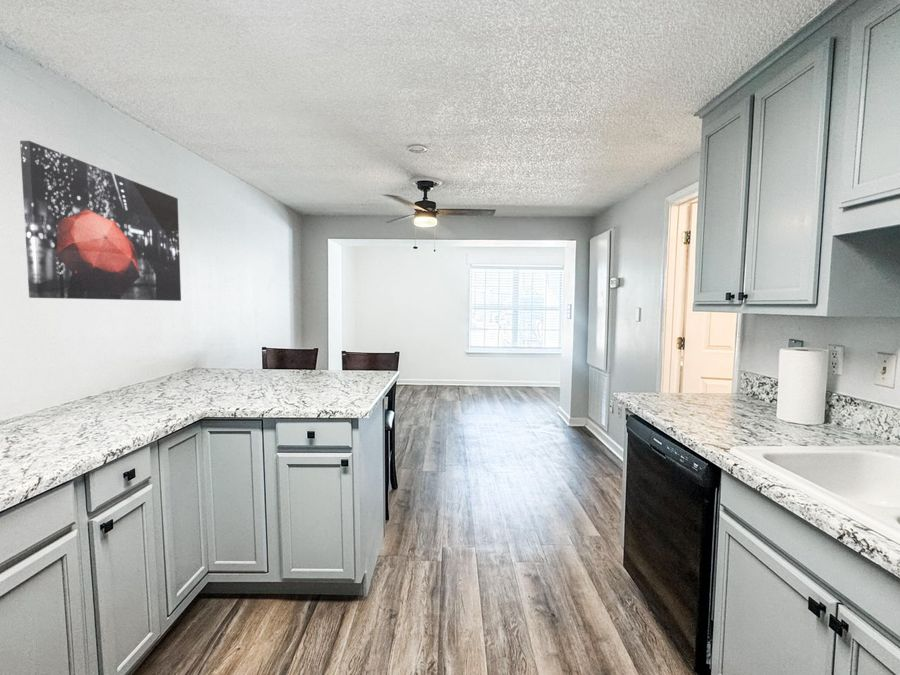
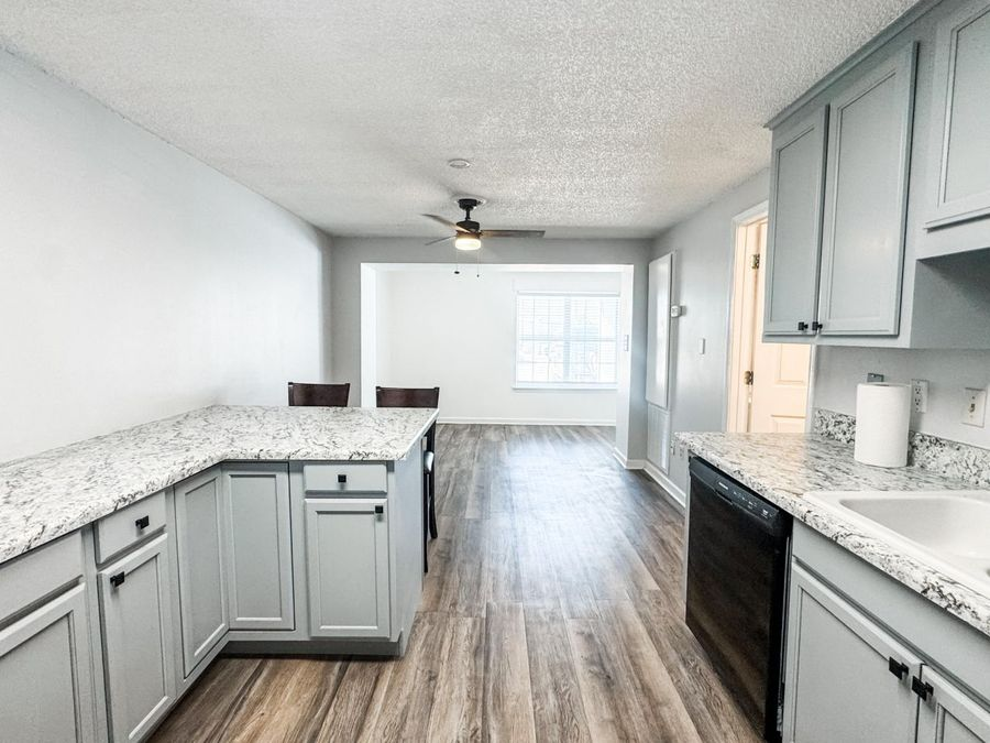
- wall art (118, 238)
